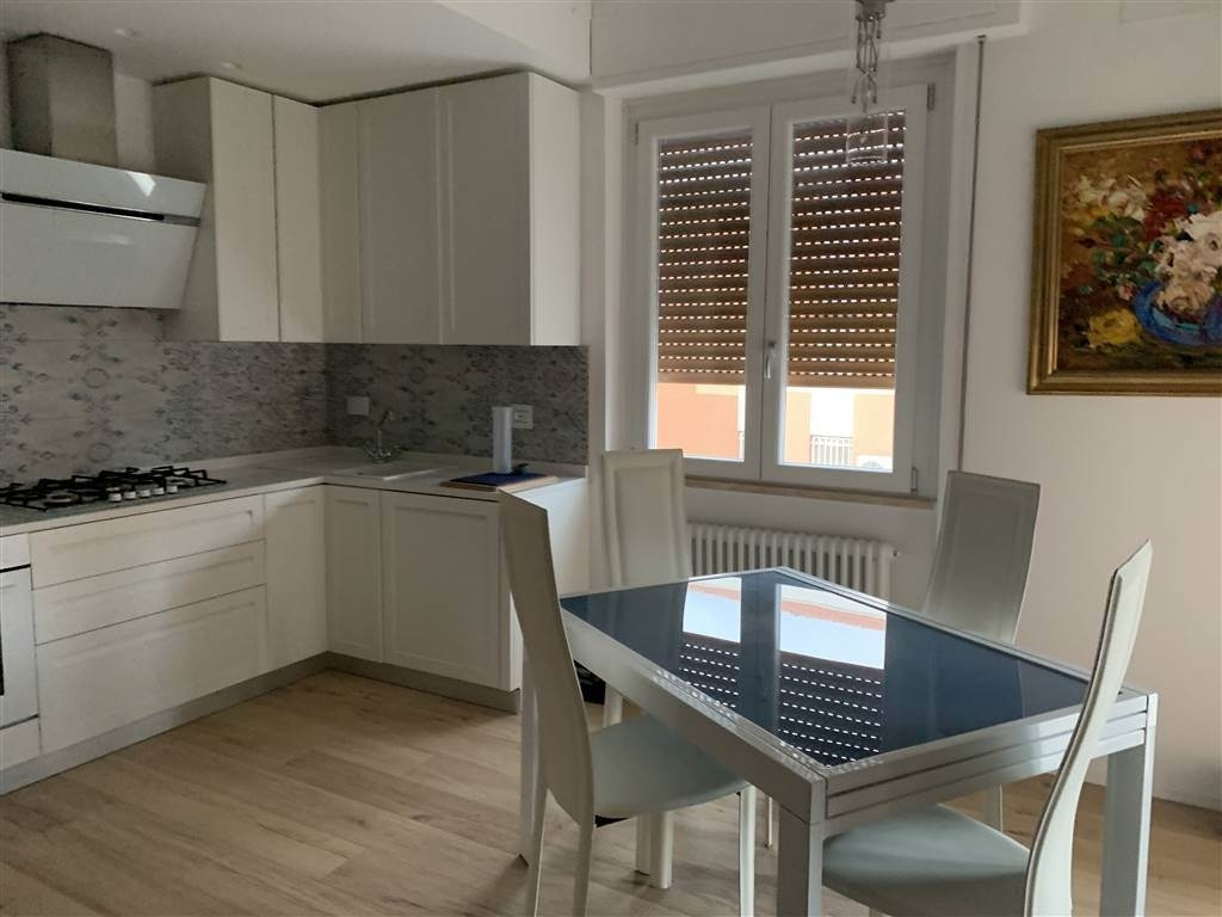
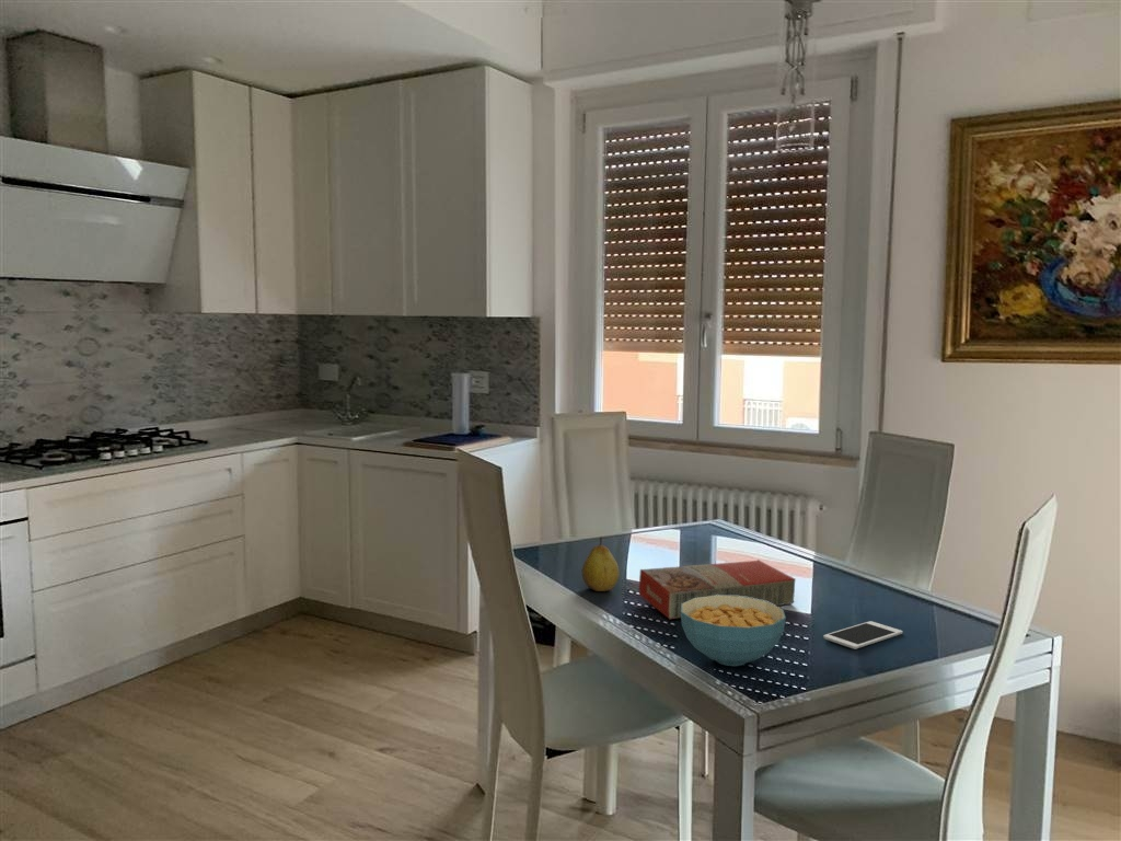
+ cereal bowl (731, 635)
+ macaroni box (715, 587)
+ fruit (600, 564)
+ cell phone (863, 634)
